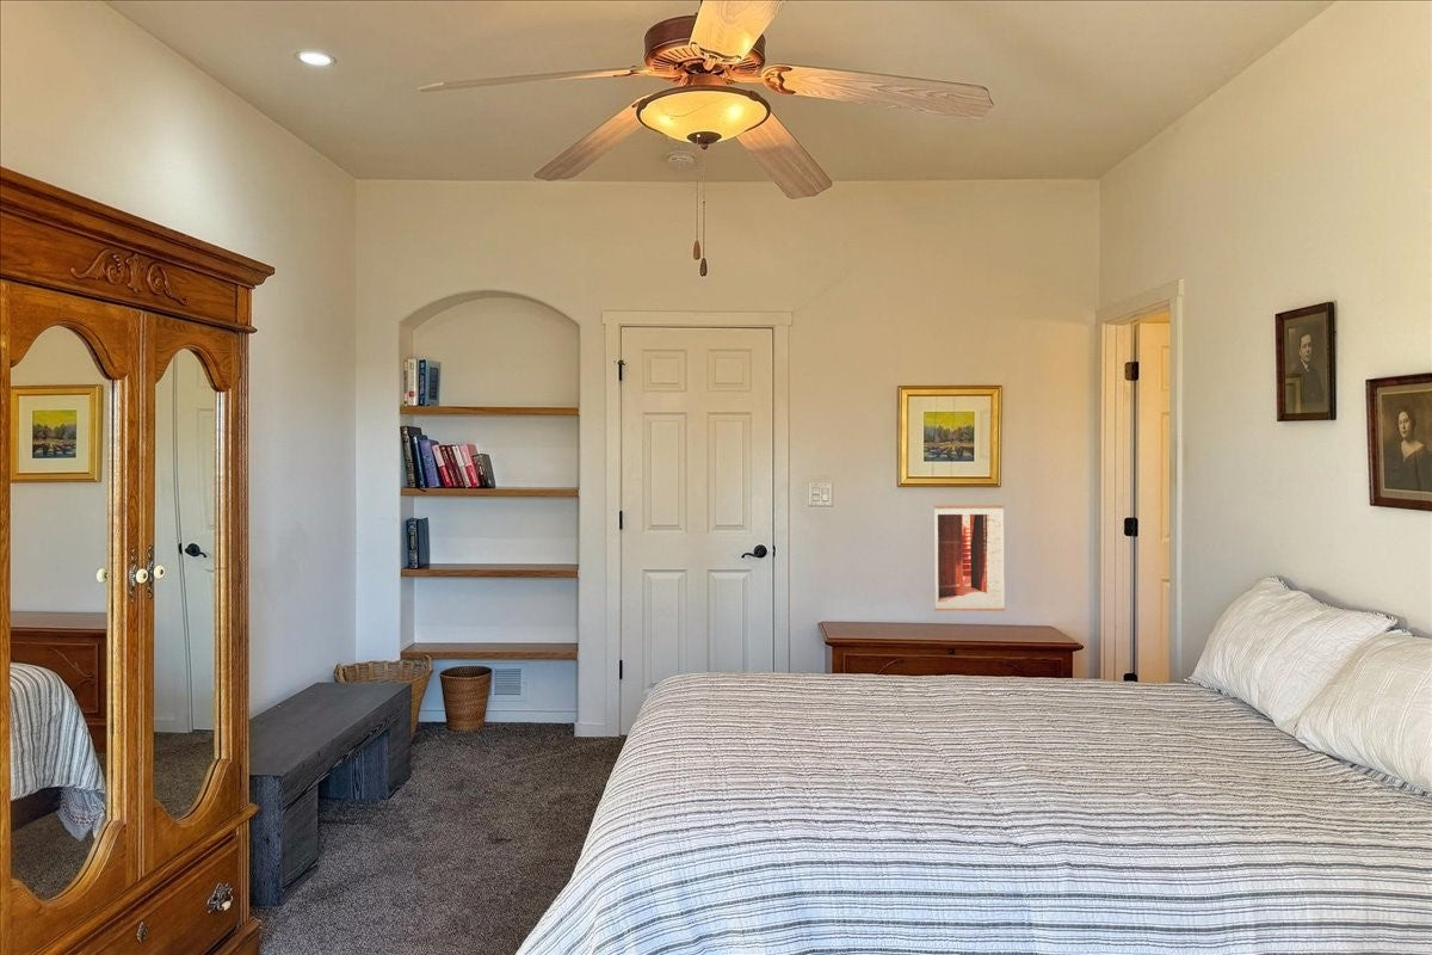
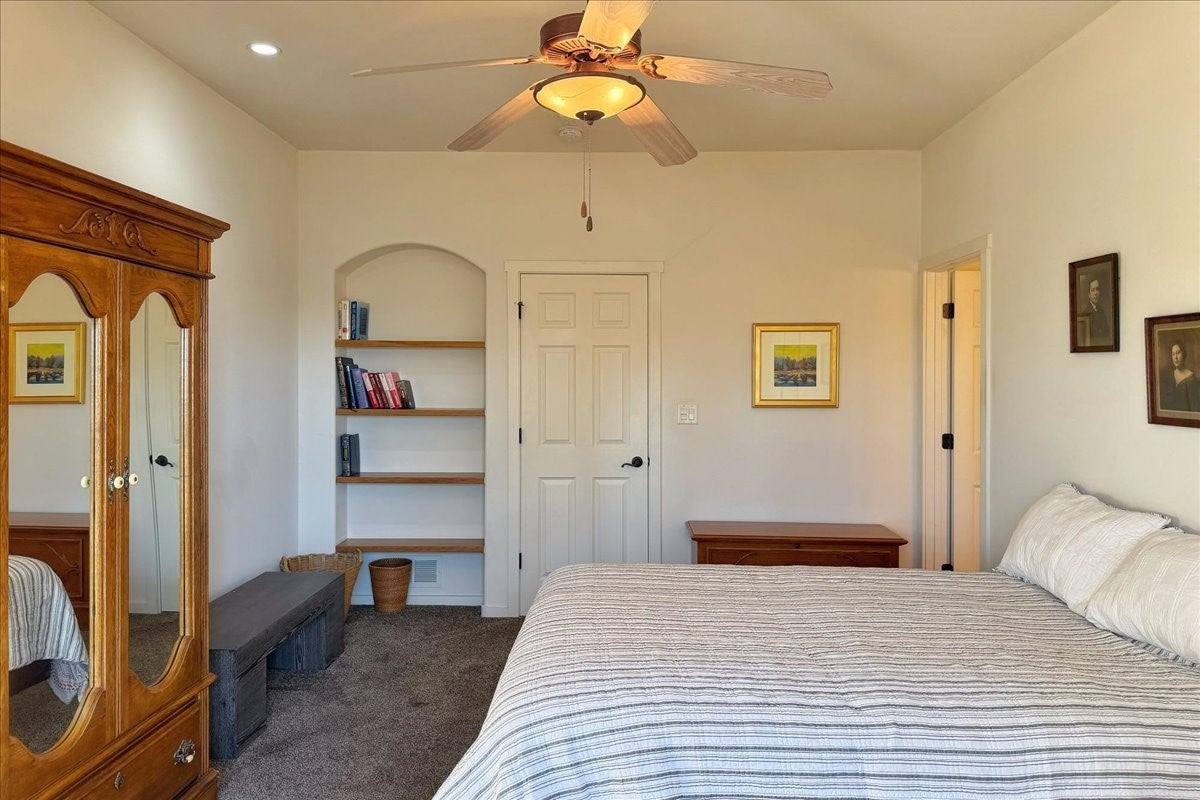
- wall art (969, 557)
